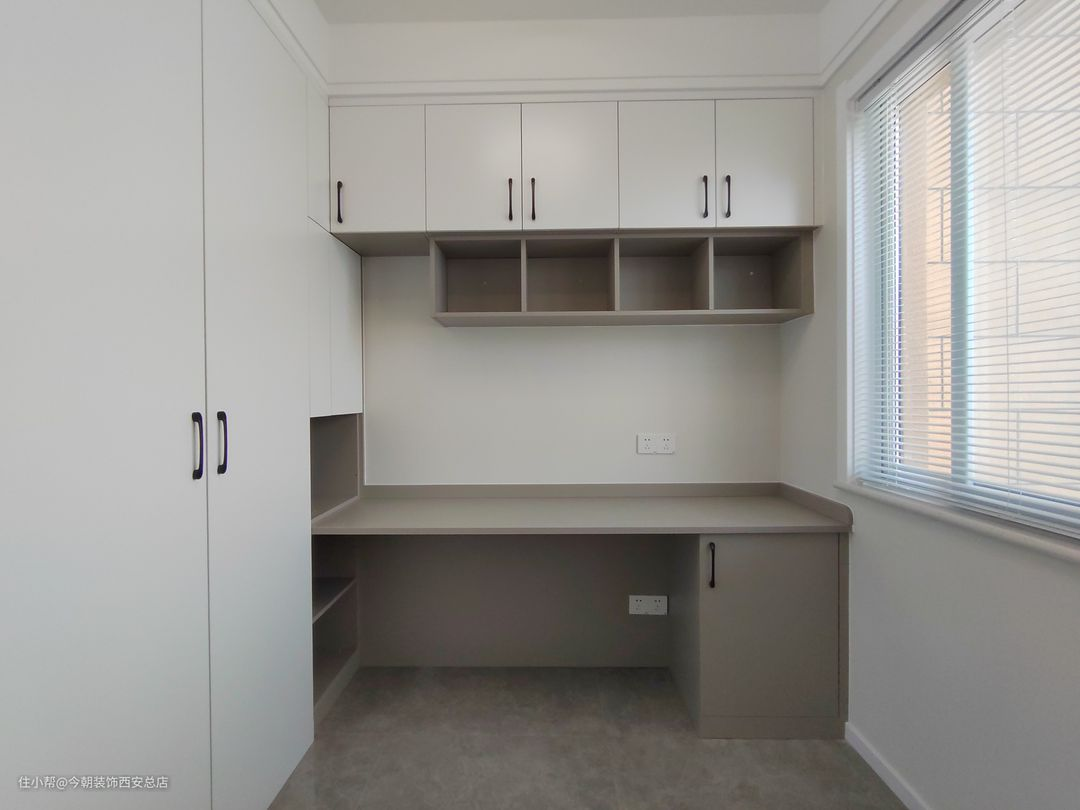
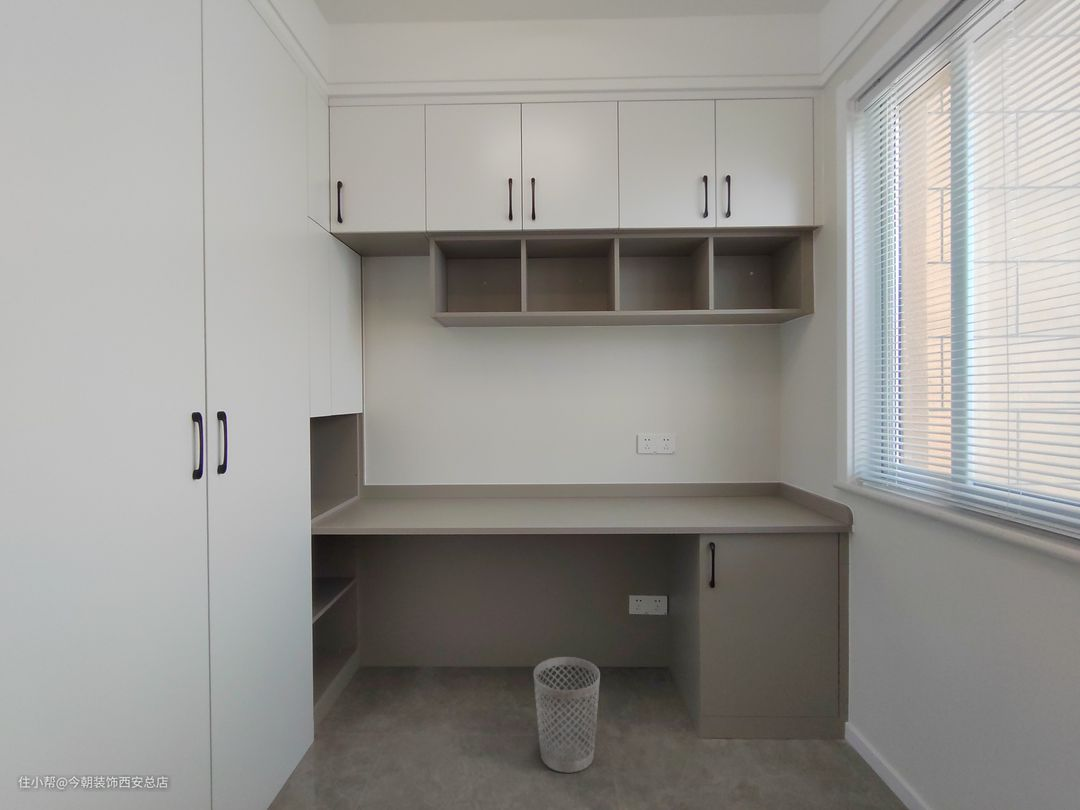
+ wastebasket (566, 713)
